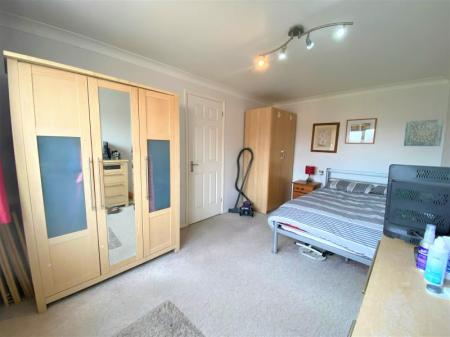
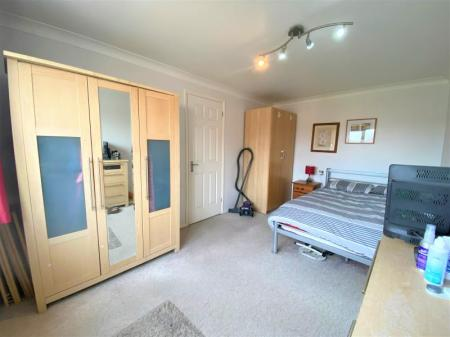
- wall art (422, 133)
